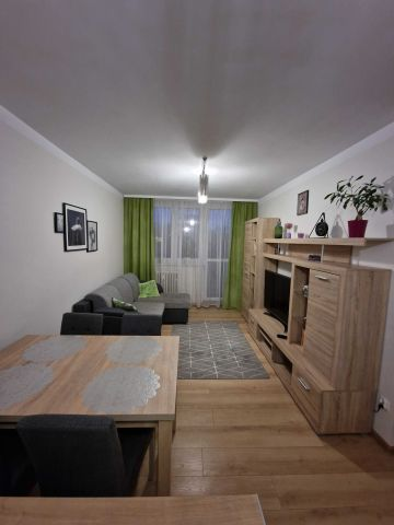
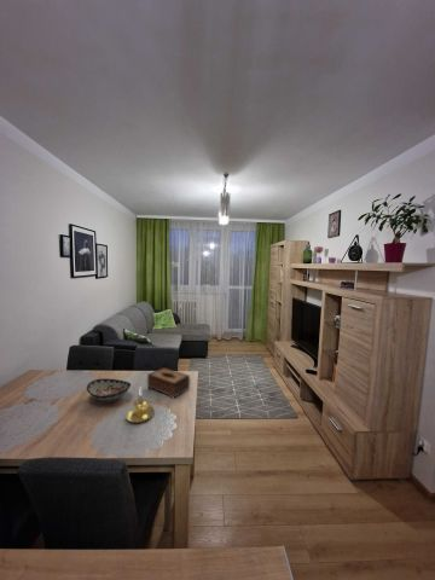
+ candle holder (141, 400)
+ tissue box (168, 381)
+ decorative bowl (109, 392)
